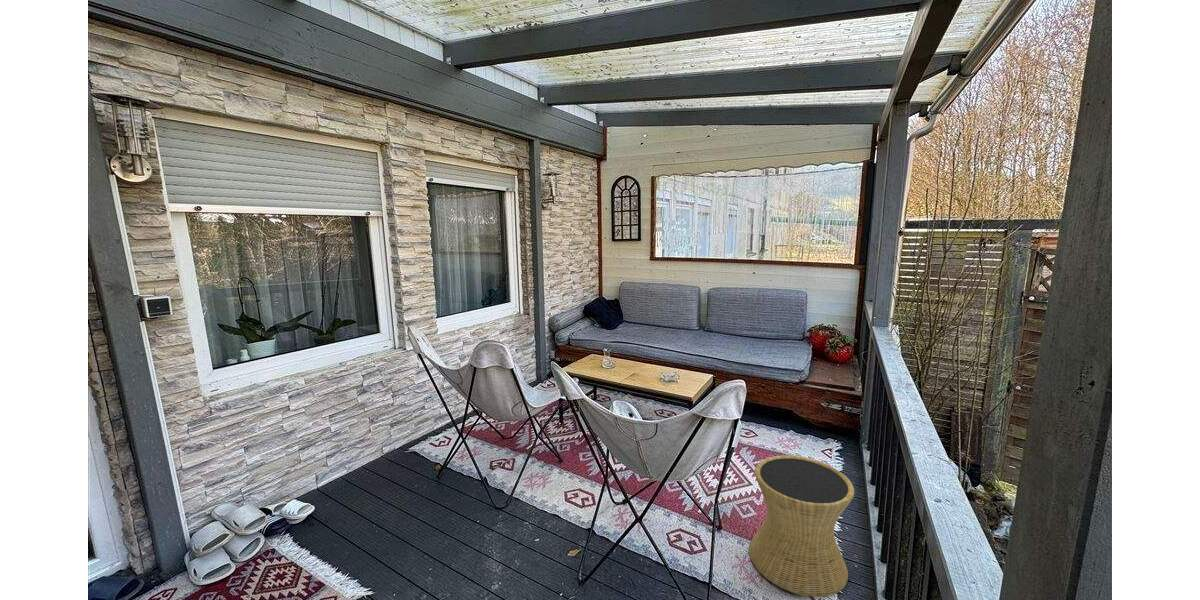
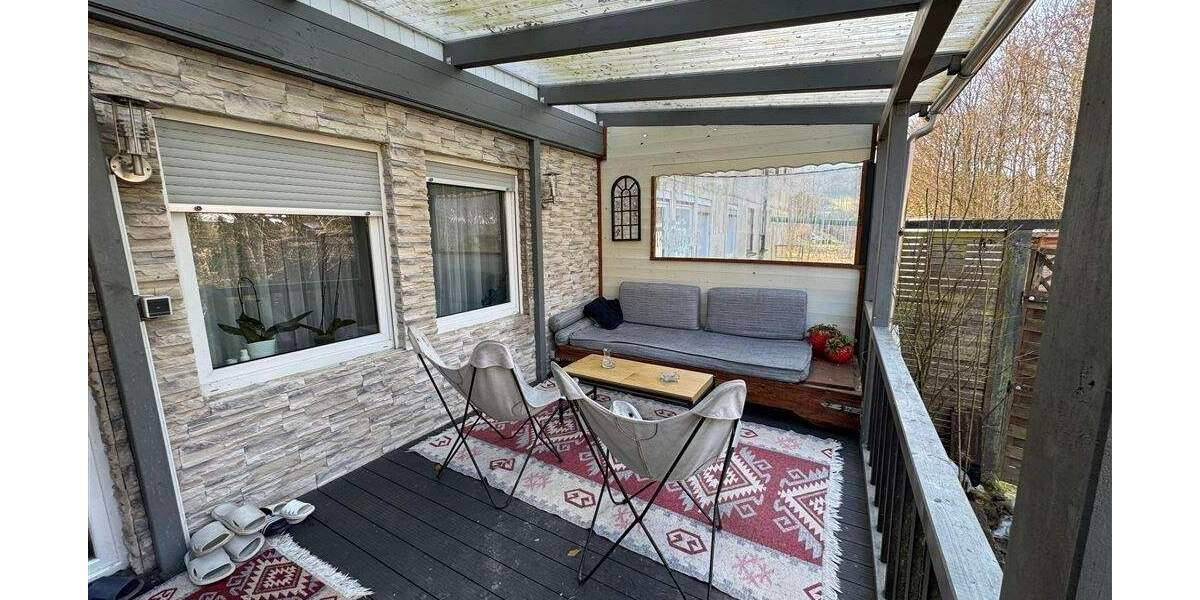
- side table (799, 520)
